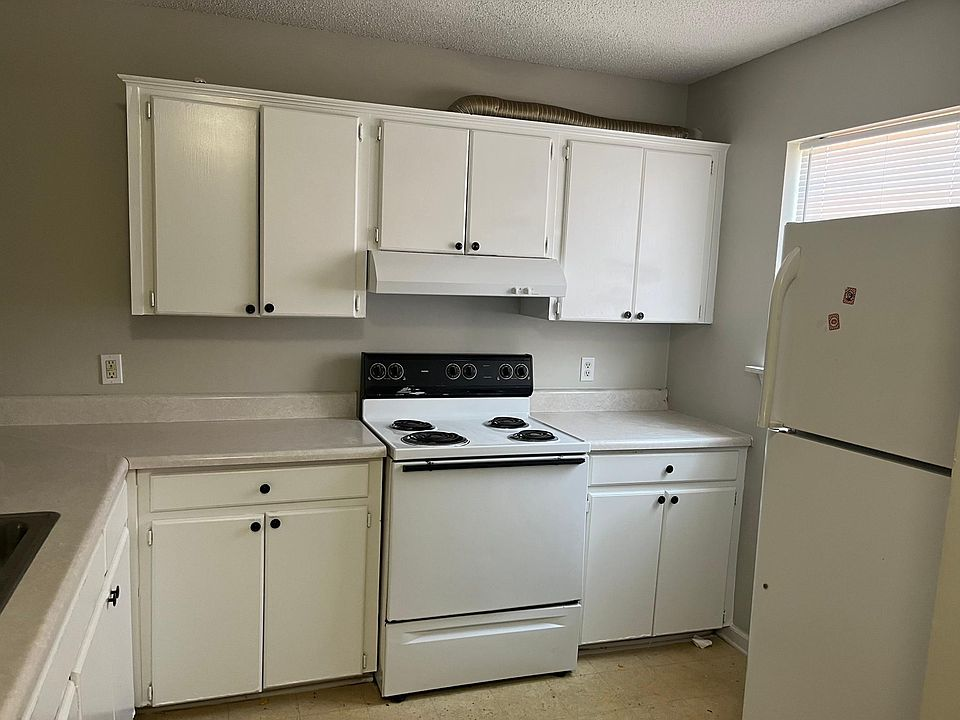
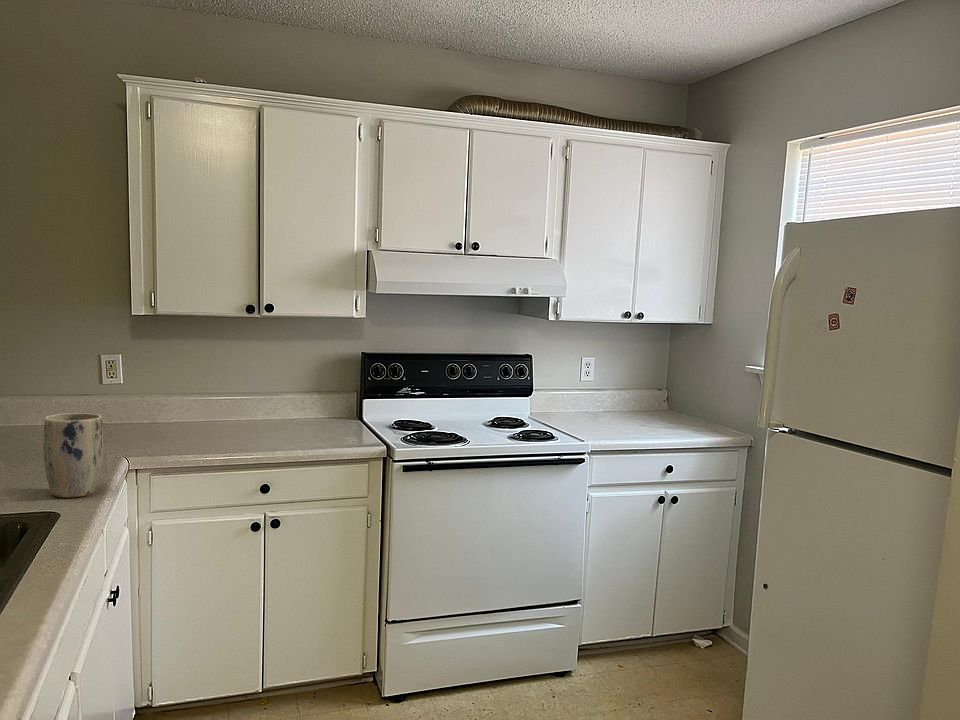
+ plant pot (73, 455)
